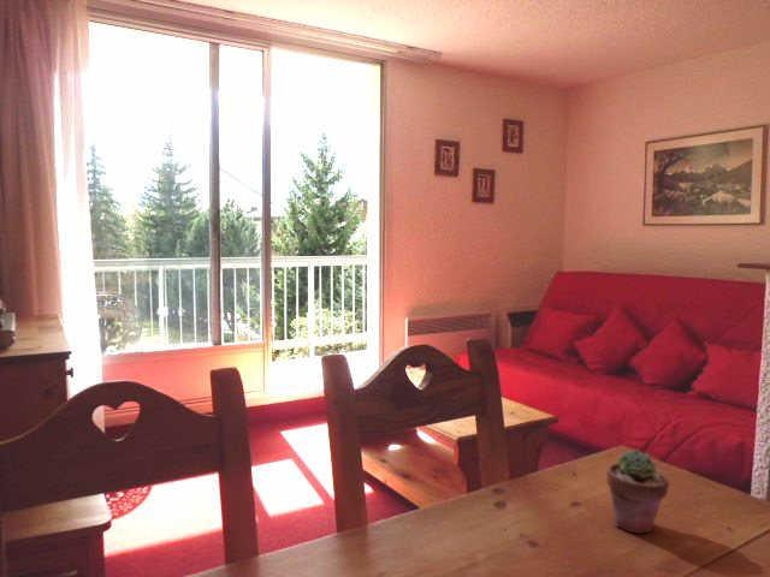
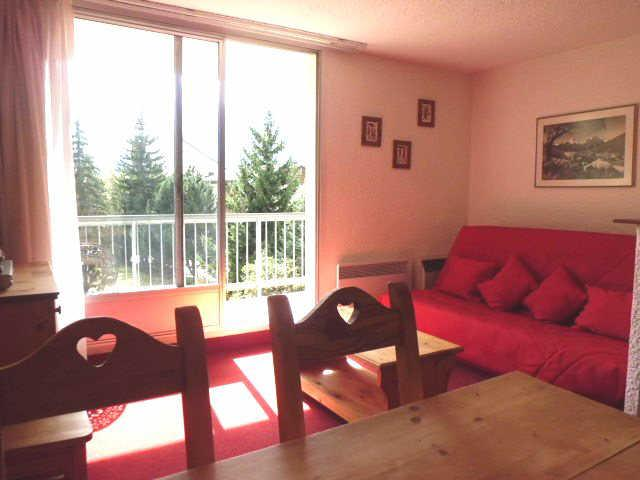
- potted succulent (635, 488)
